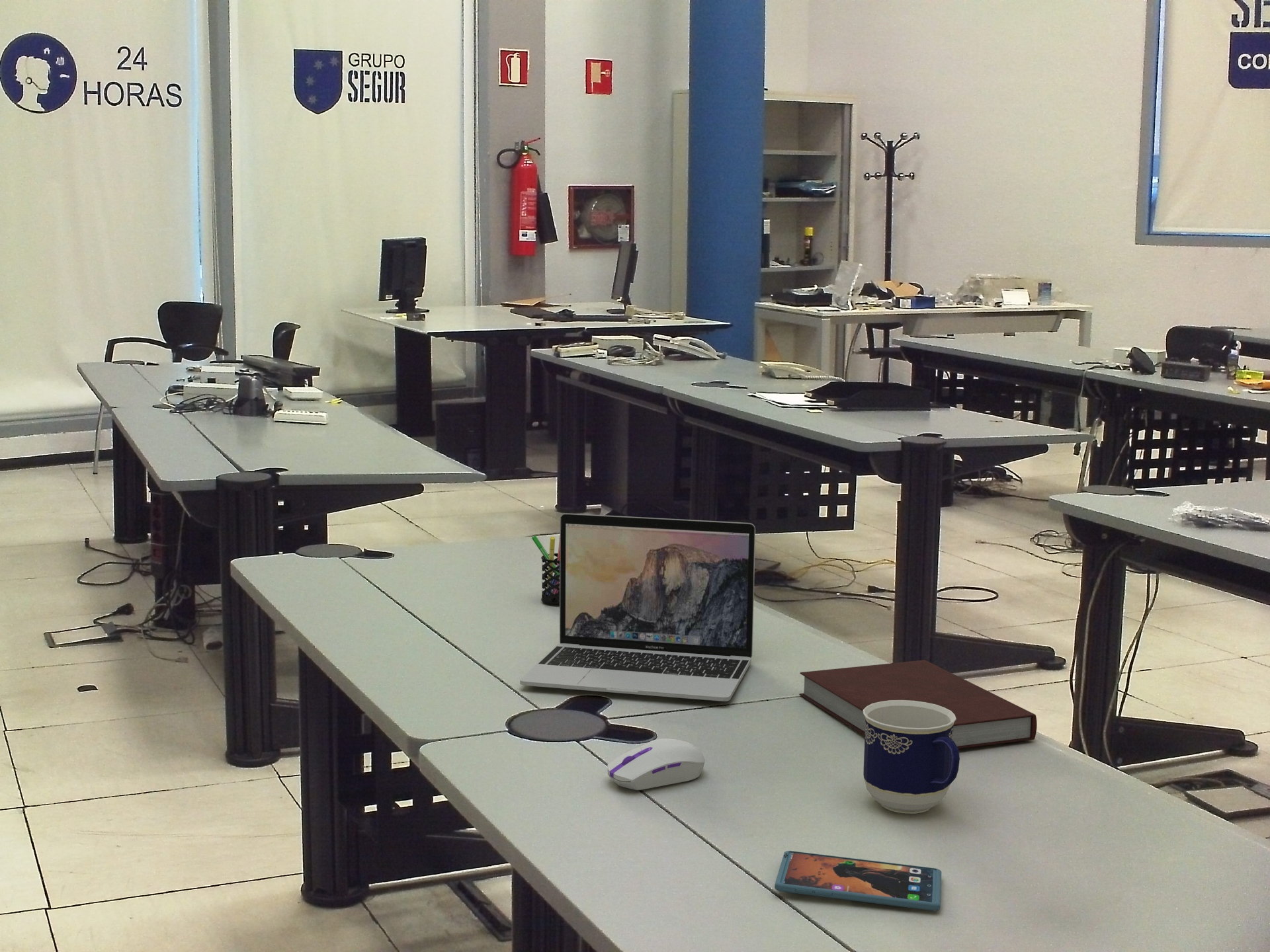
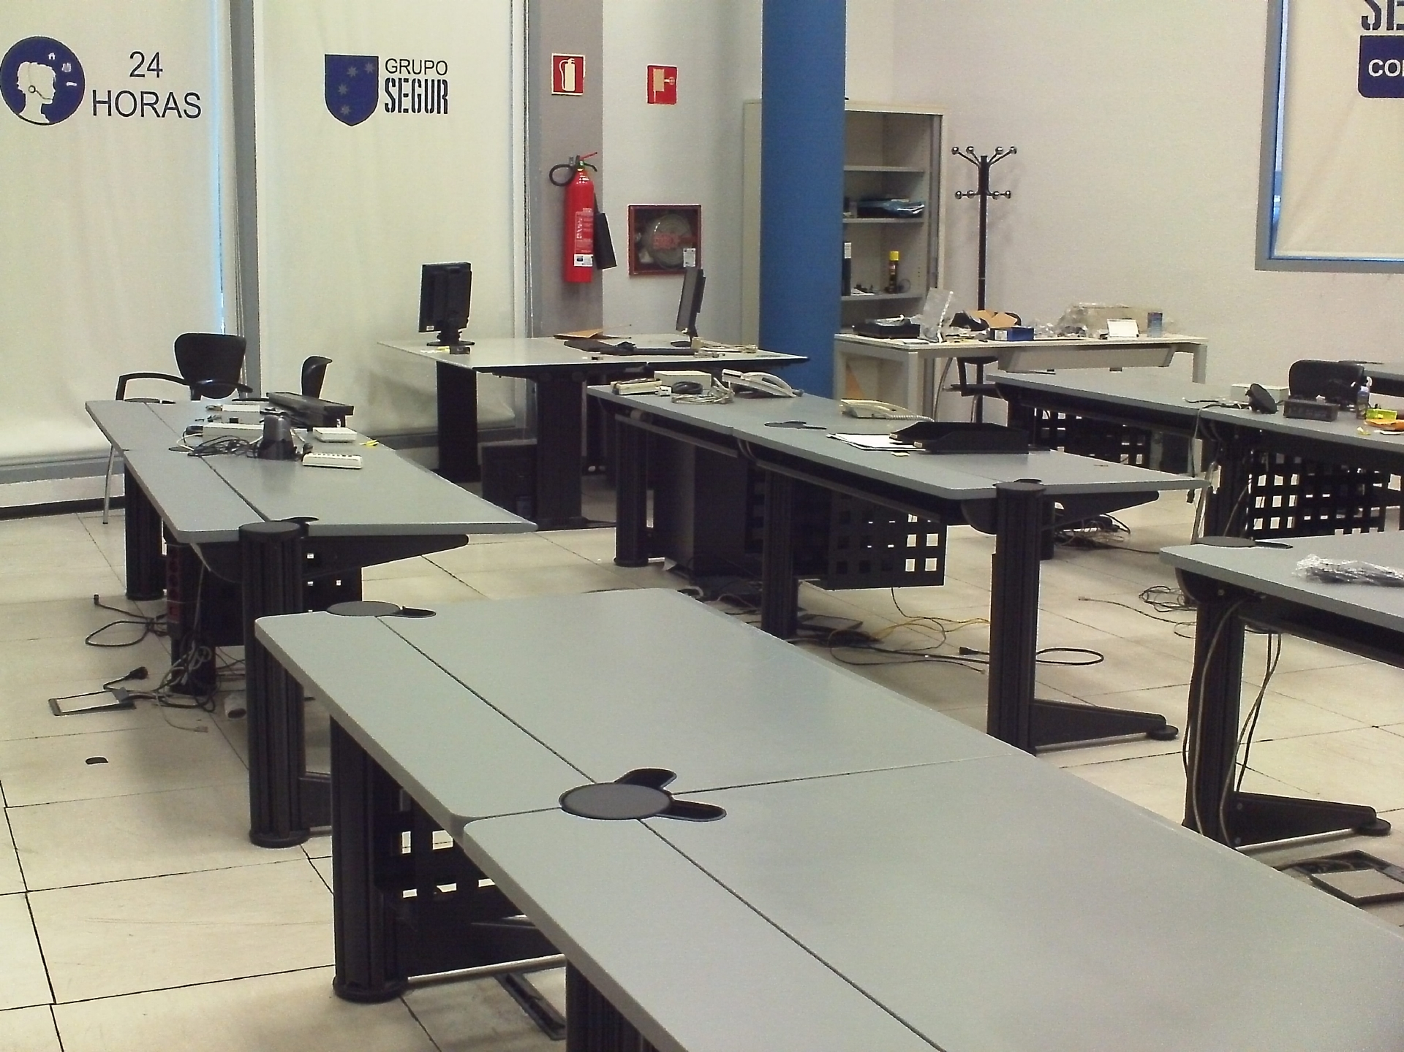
- laptop (640, 604)
- smartphone (859, 879)
- computer mouse (657, 760)
- pen holder (556, 562)
- notebook (913, 700)
- cup (916, 763)
